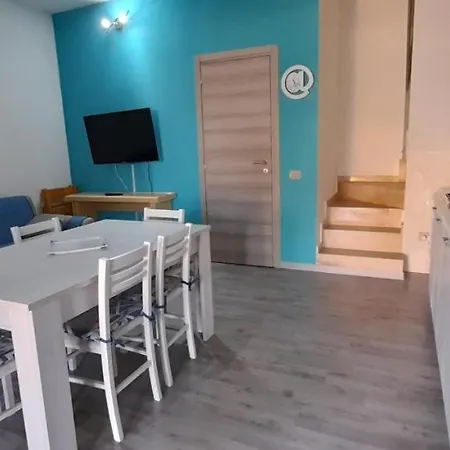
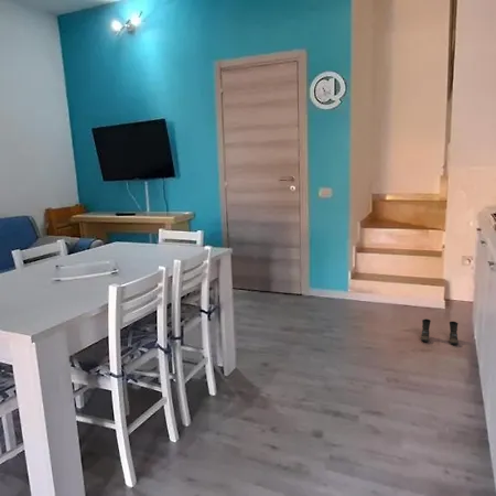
+ boots (450, 332)
